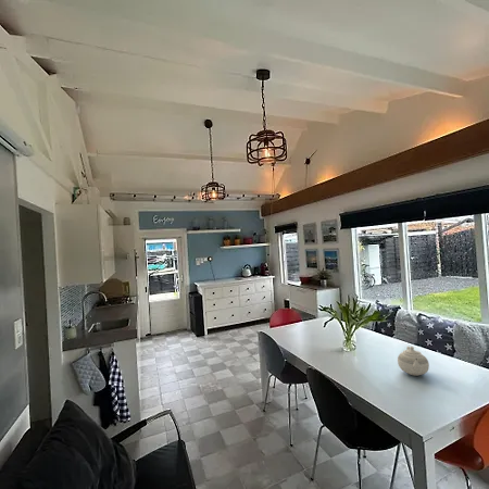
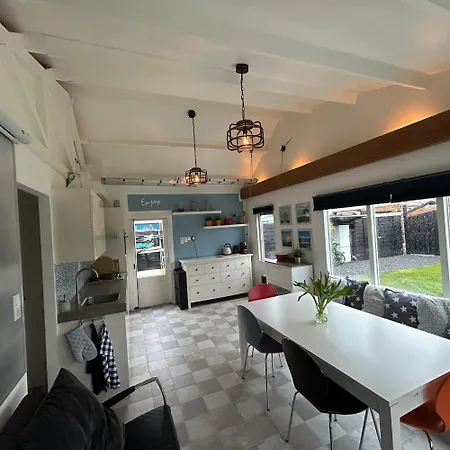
- teapot (412, 359)
